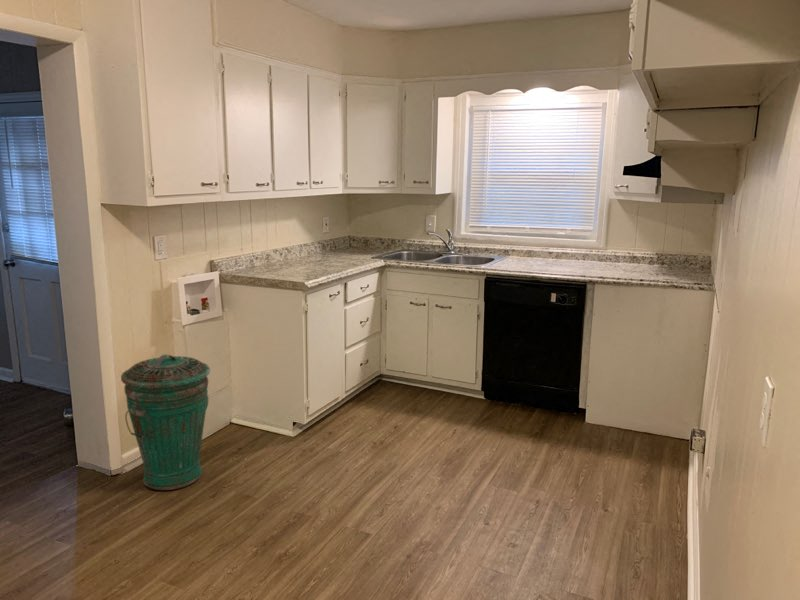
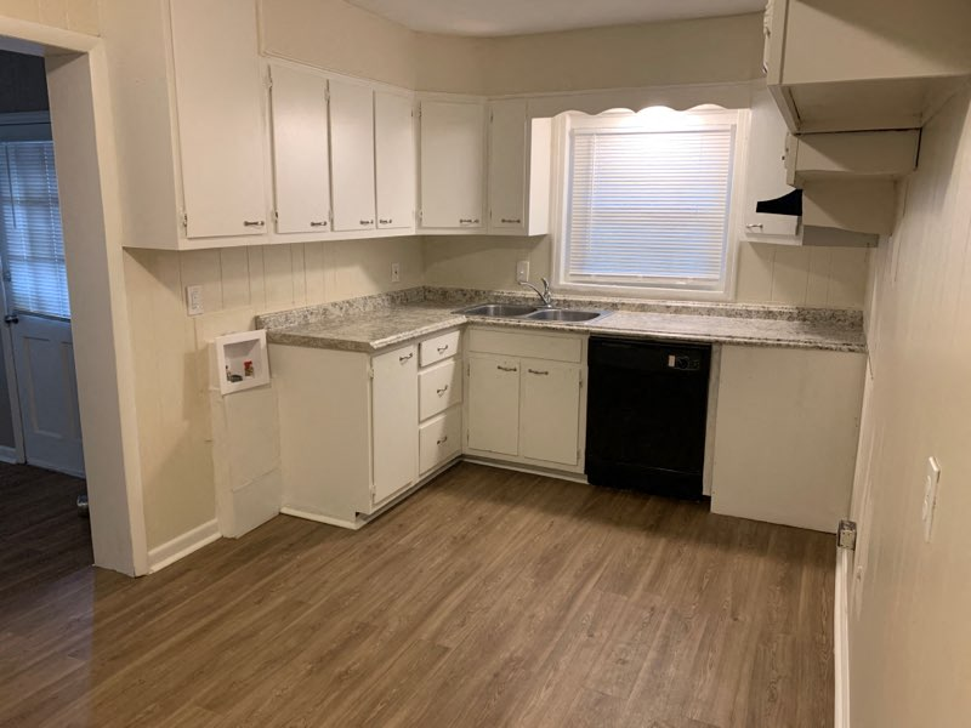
- trash can (169, 417)
